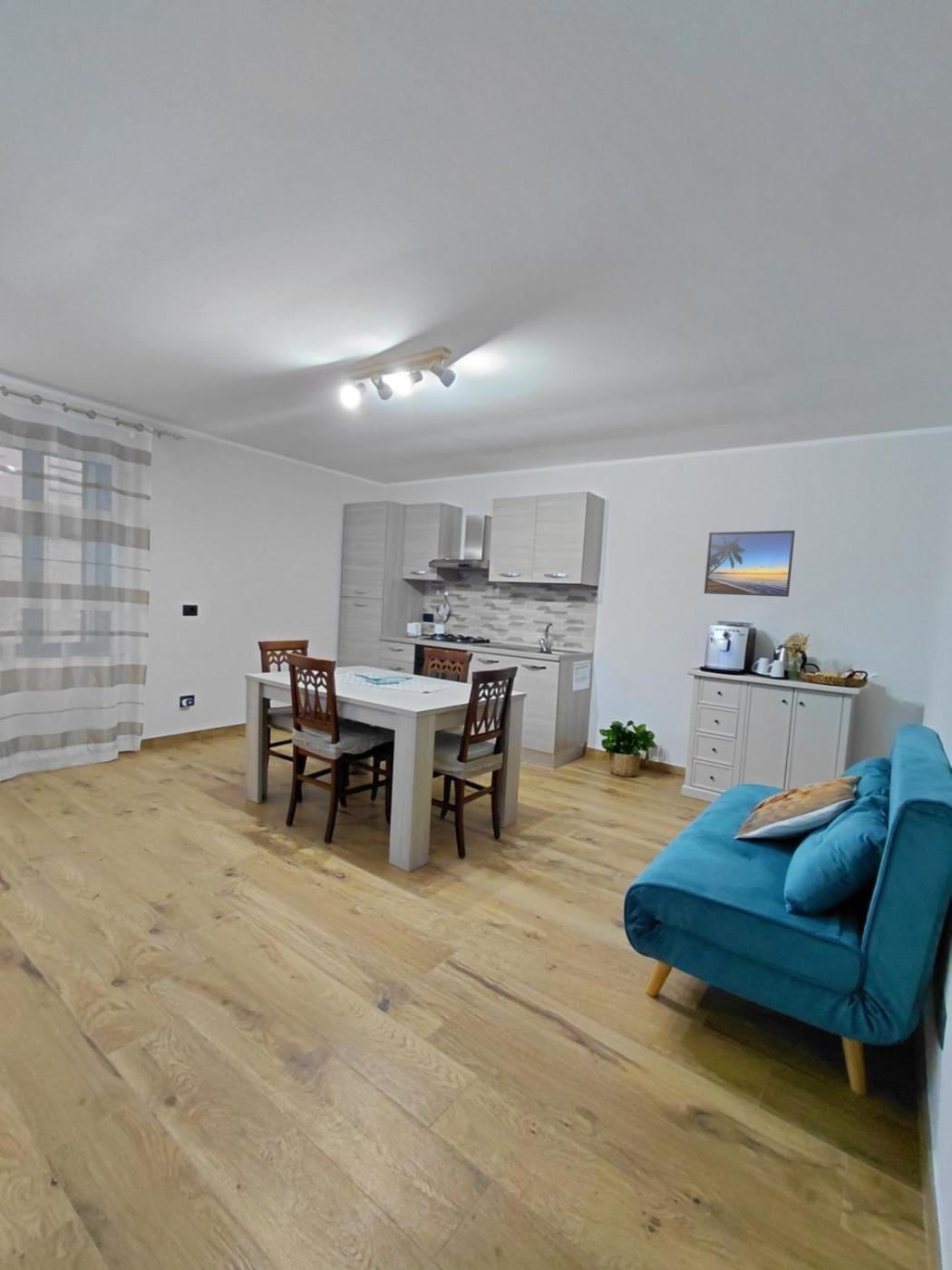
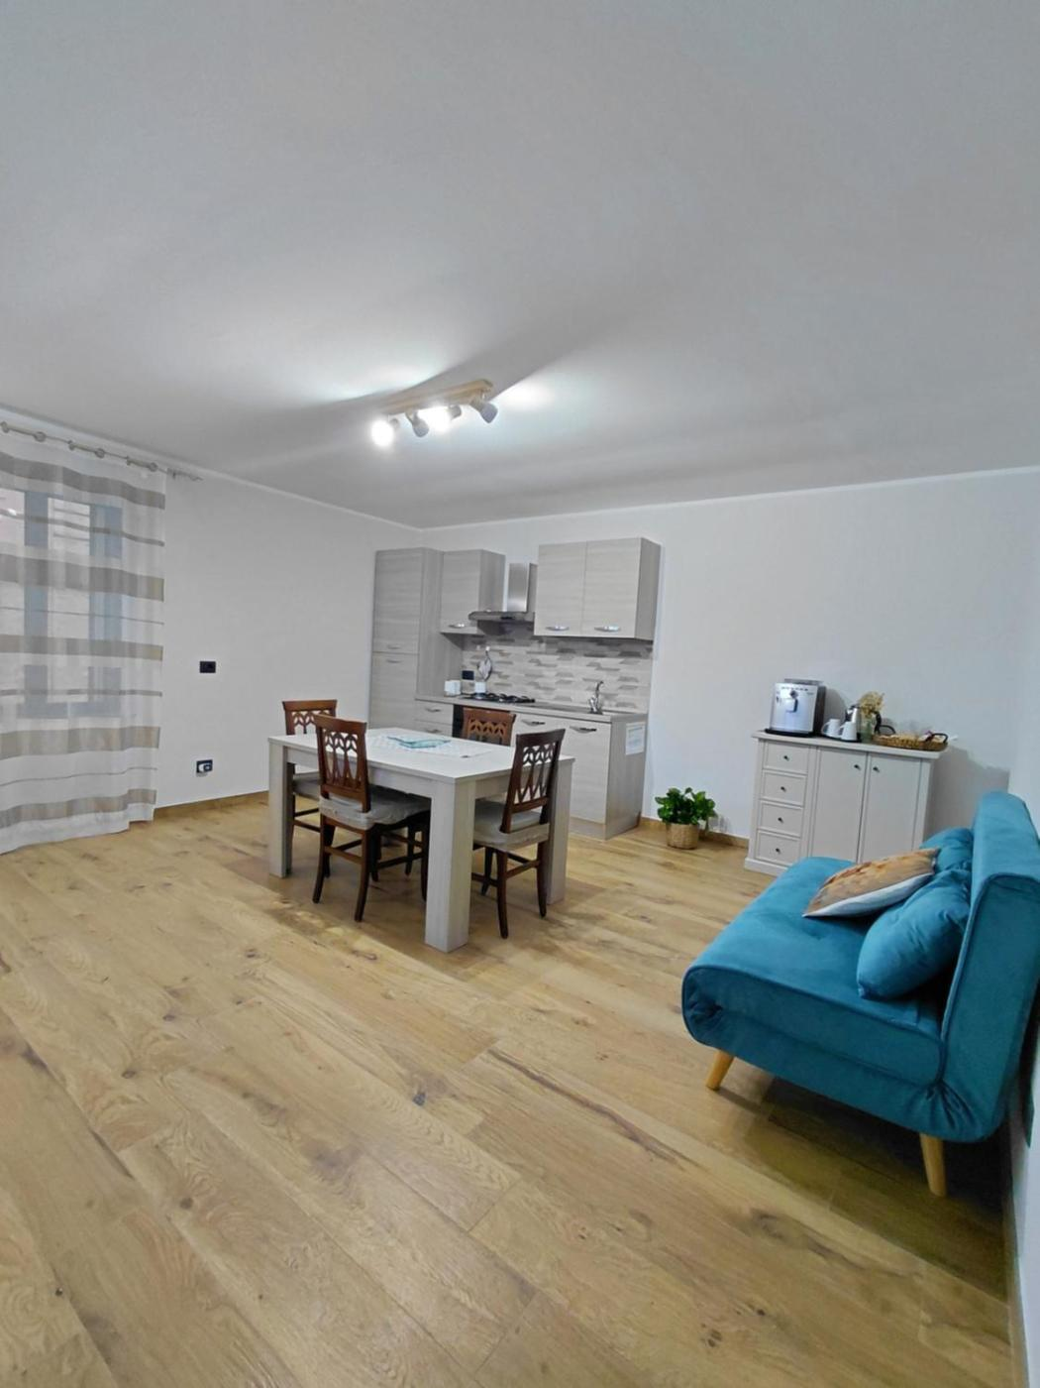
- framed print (747, 563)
